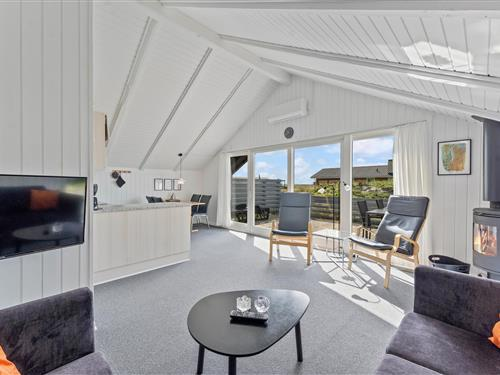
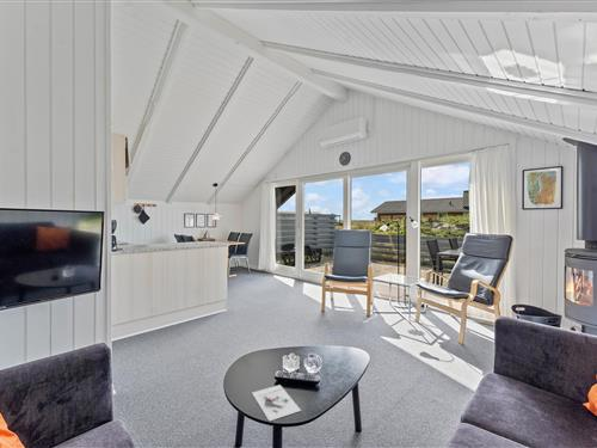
+ architectural model (275, 398)
